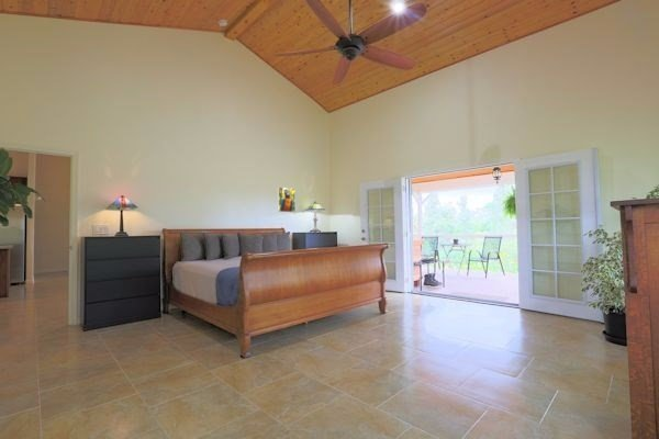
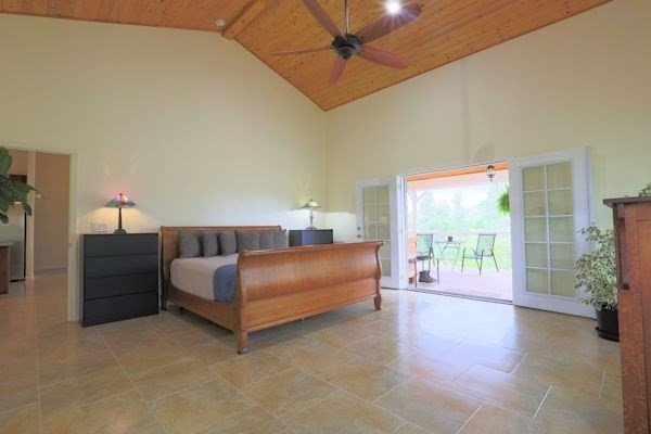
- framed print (286, 200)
